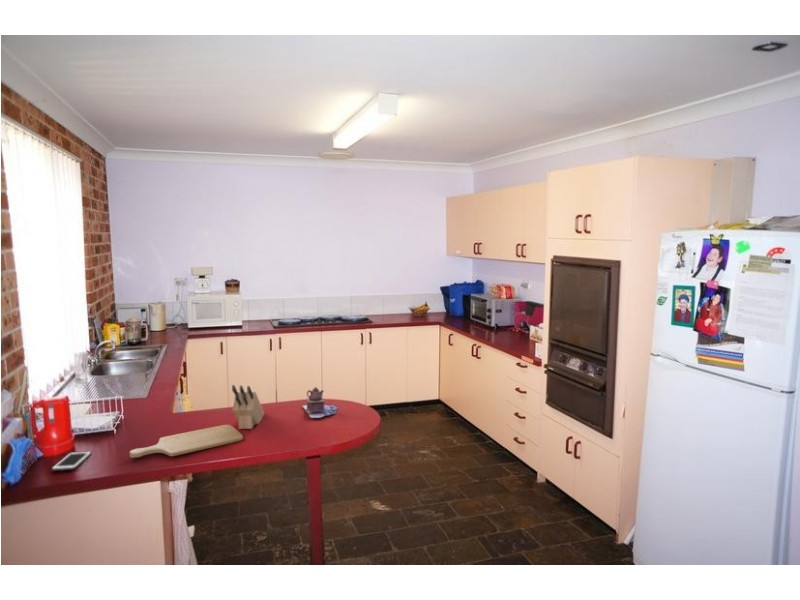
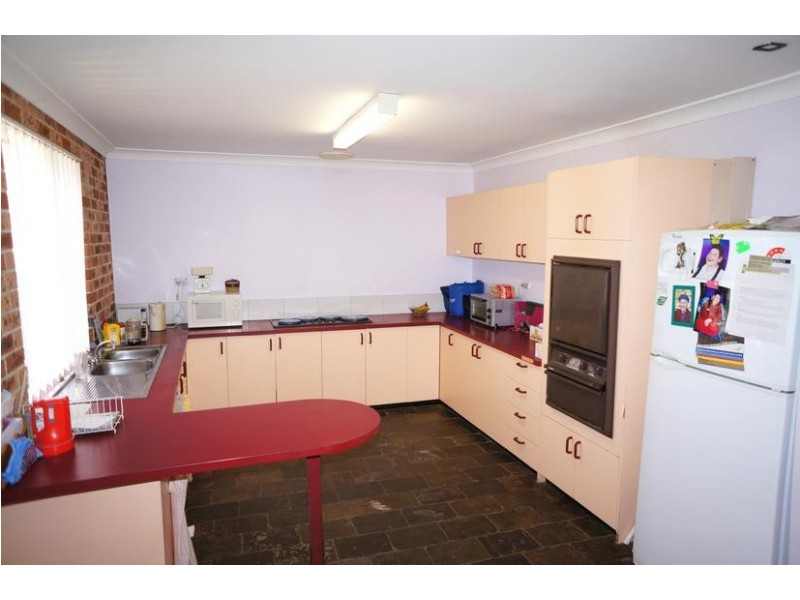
- chopping board (186, 442)
- teapot (317, 400)
- cell phone (72, 460)
- knife block (247, 401)
